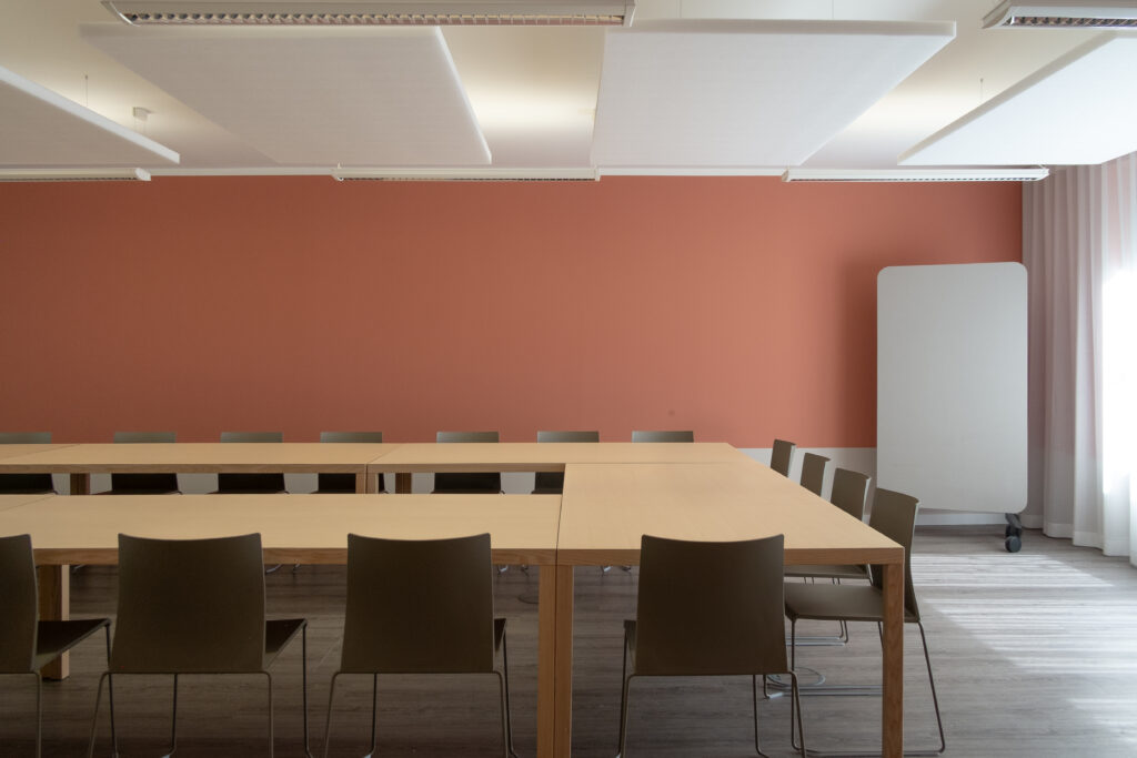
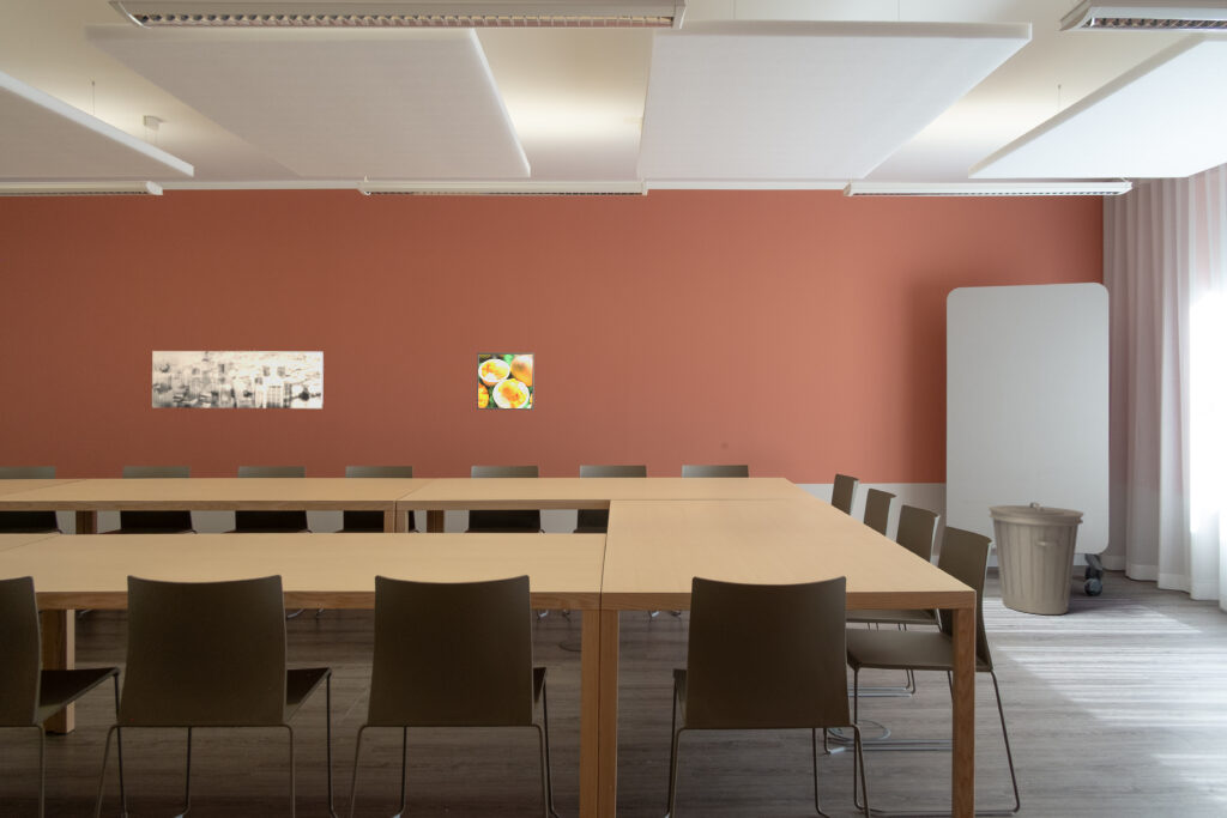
+ trash can (1034, 555)
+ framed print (506, 381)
+ wall art (237, 380)
